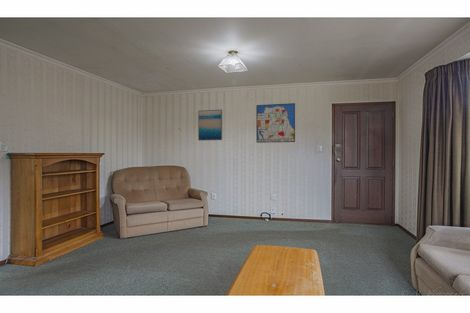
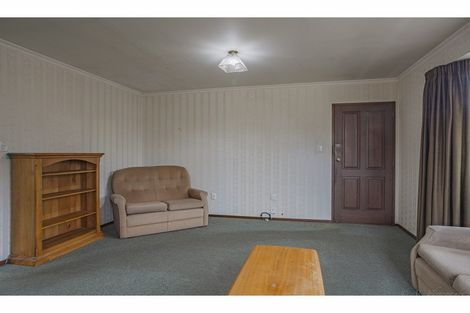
- wall art (275, 123)
- wall art (210, 125)
